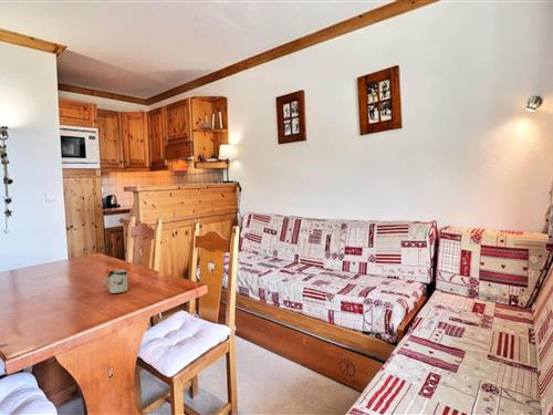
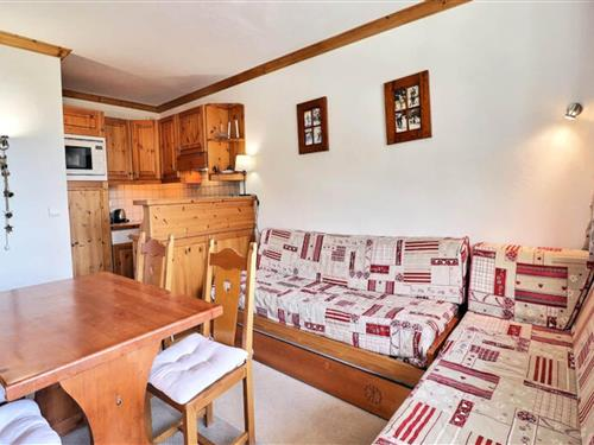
- cup (114, 282)
